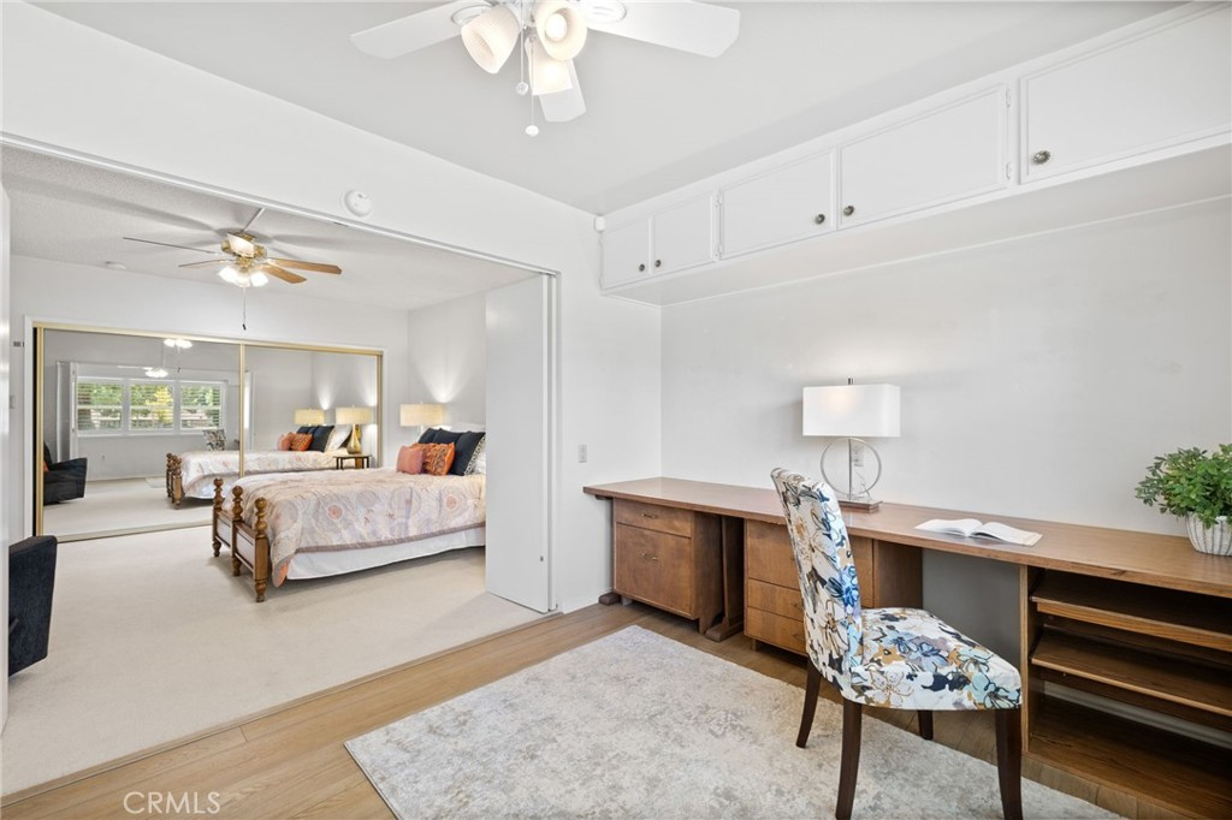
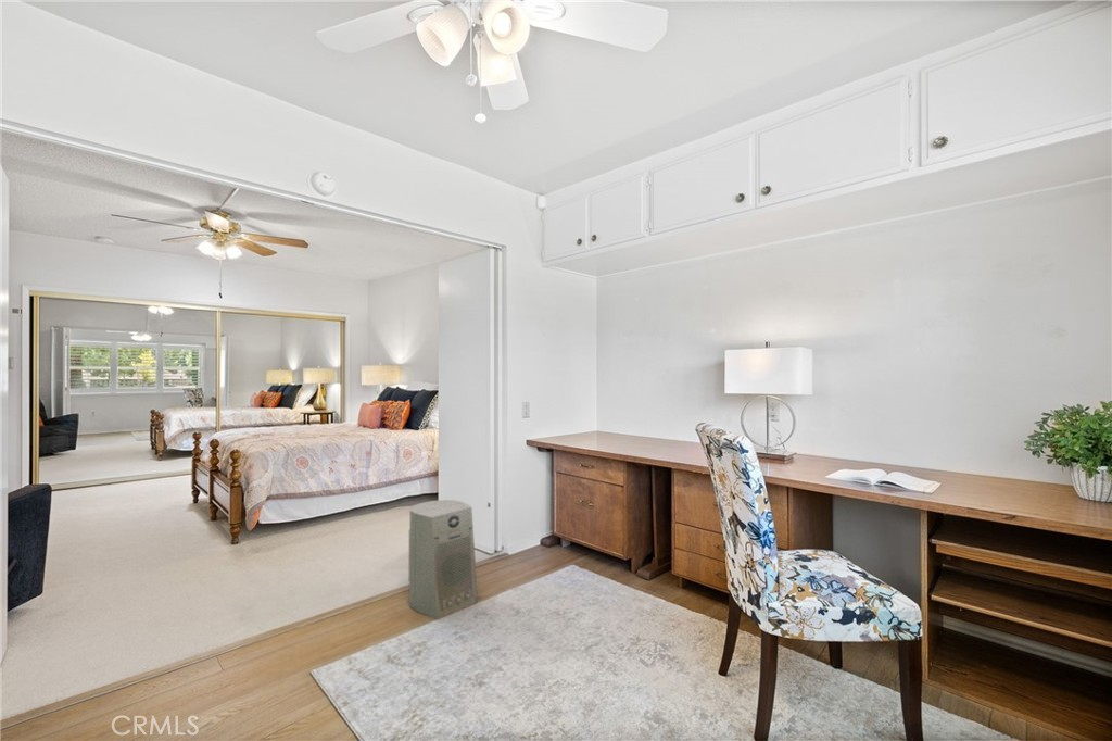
+ fan (438, 553)
